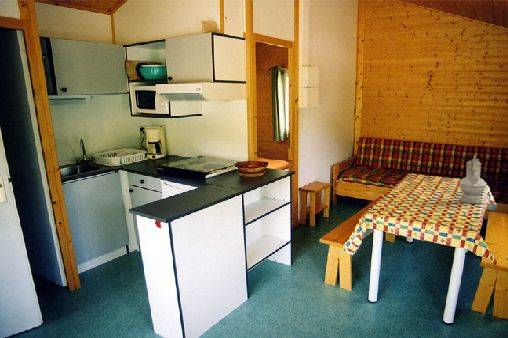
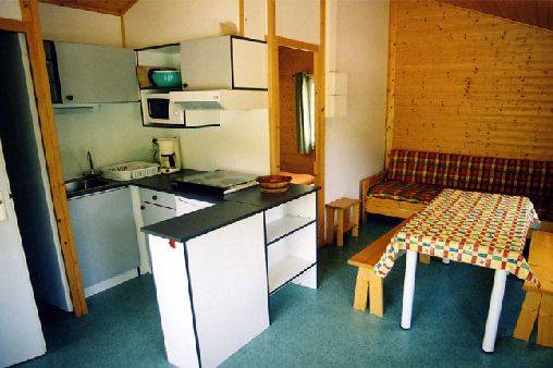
- pitcher (472, 178)
